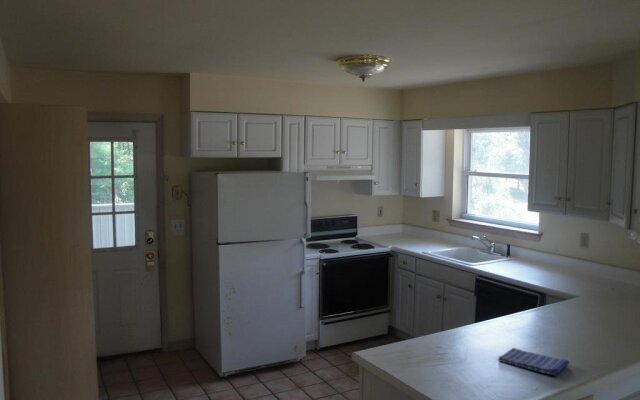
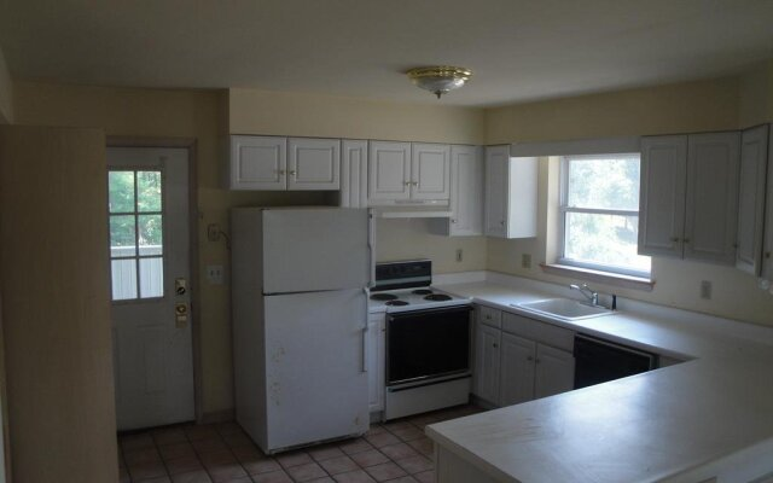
- dish towel (533, 359)
